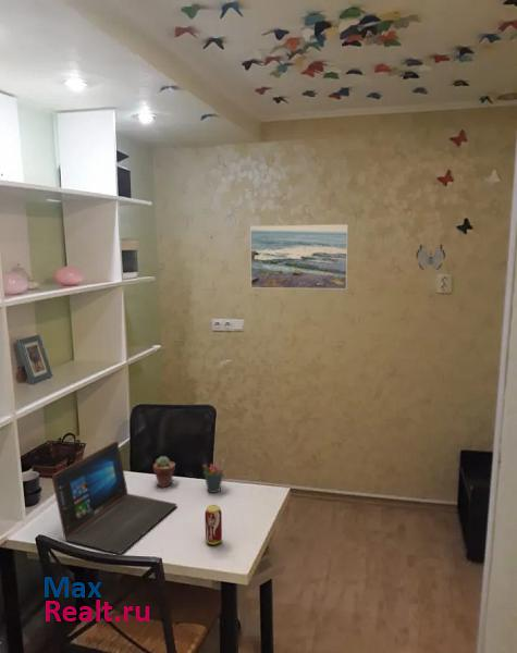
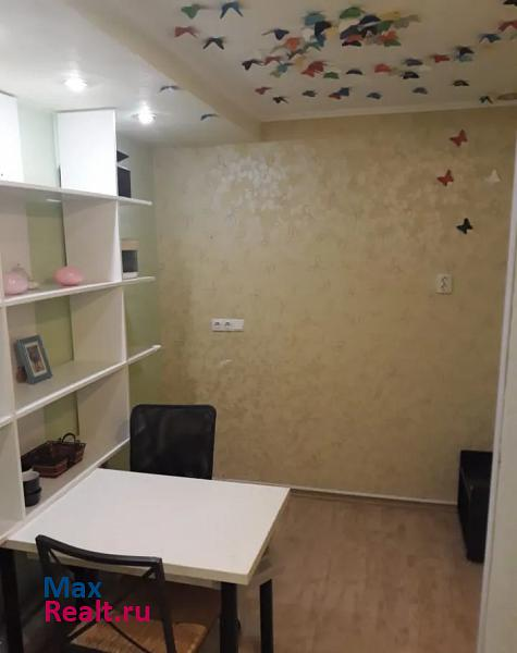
- potted succulent (164, 470)
- pen holder (213, 475)
- laptop (119, 492)
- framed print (297, 257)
- beverage can (213, 525)
- decorative butterfly (430, 257)
